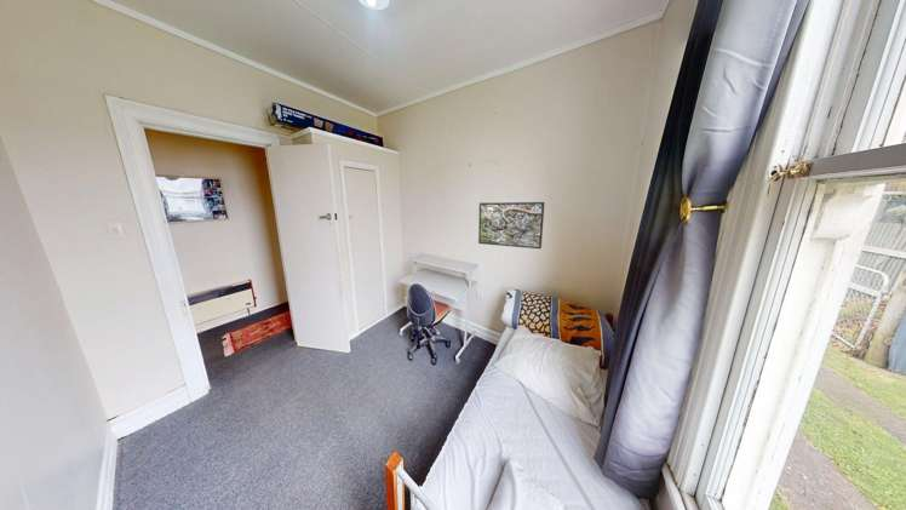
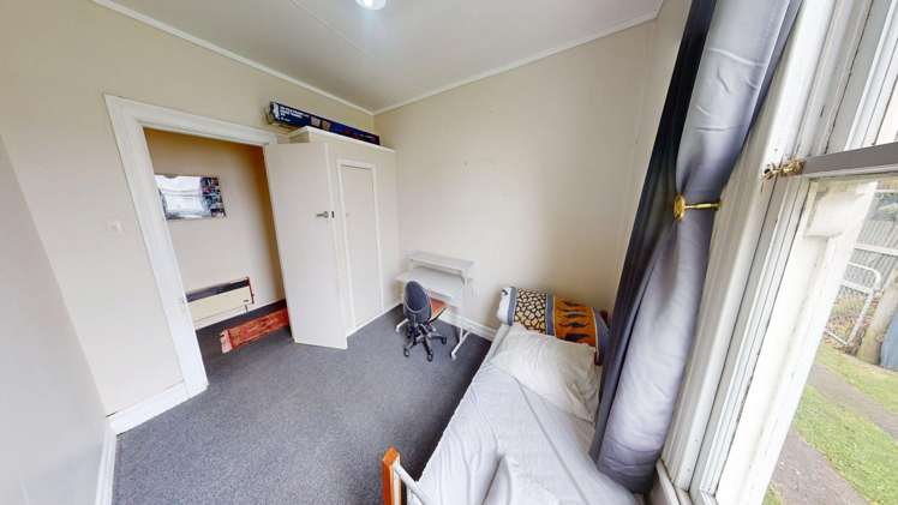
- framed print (509, 224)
